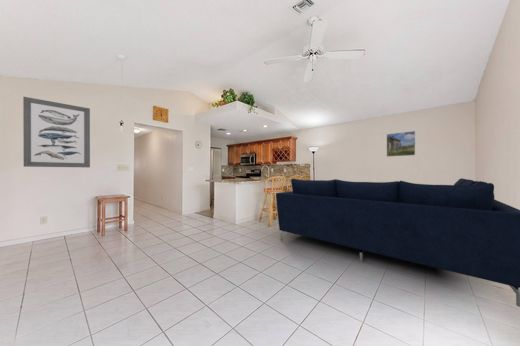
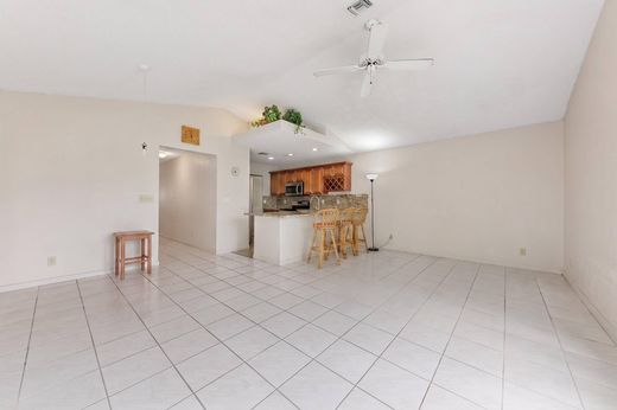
- wall art (59, 135)
- sofa (380, 207)
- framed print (400, 144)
